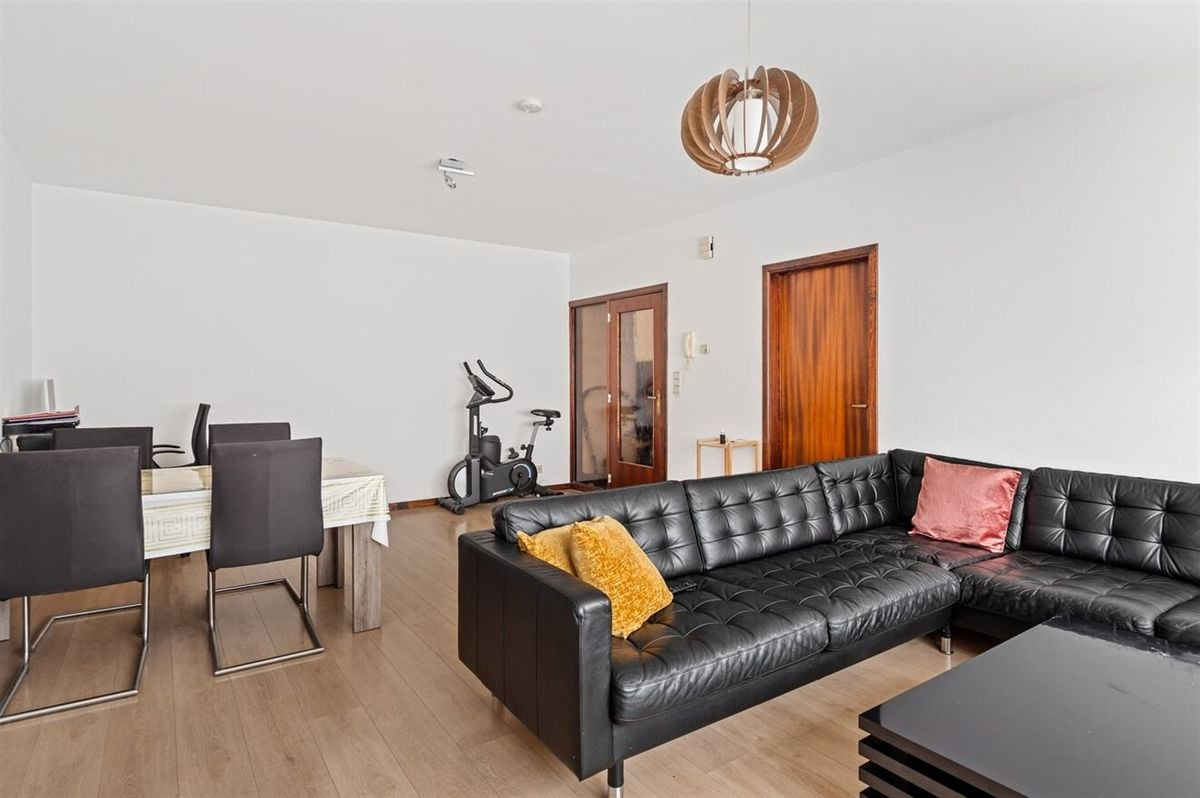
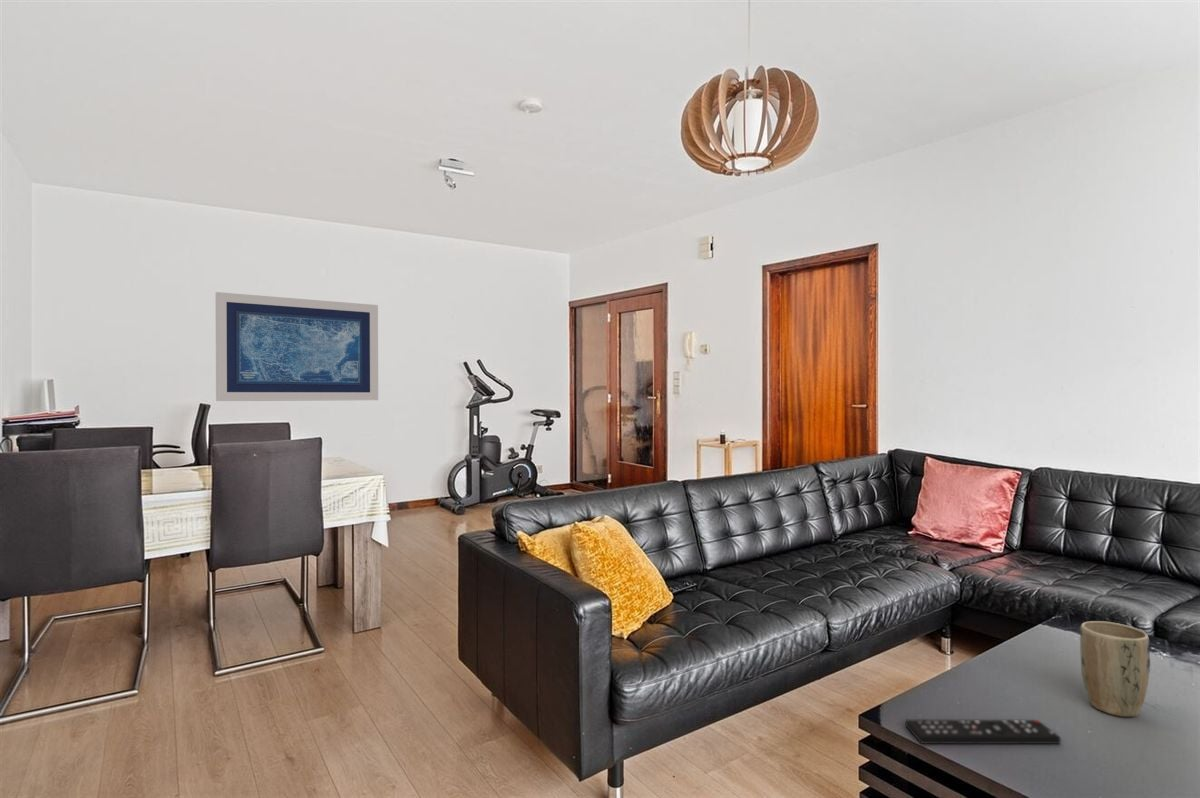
+ plant pot (1114, 668)
+ remote control (981, 730)
+ wall art (302, 350)
